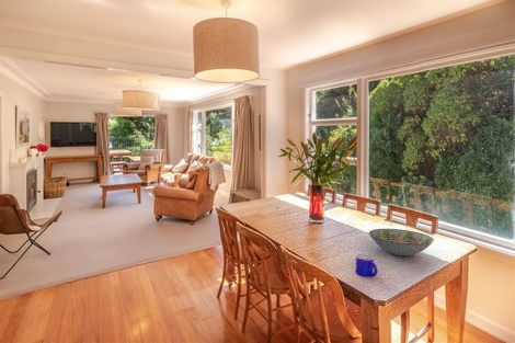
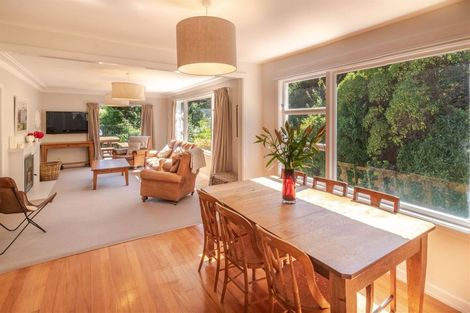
- mug (367, 266)
- decorative bowl (399, 244)
